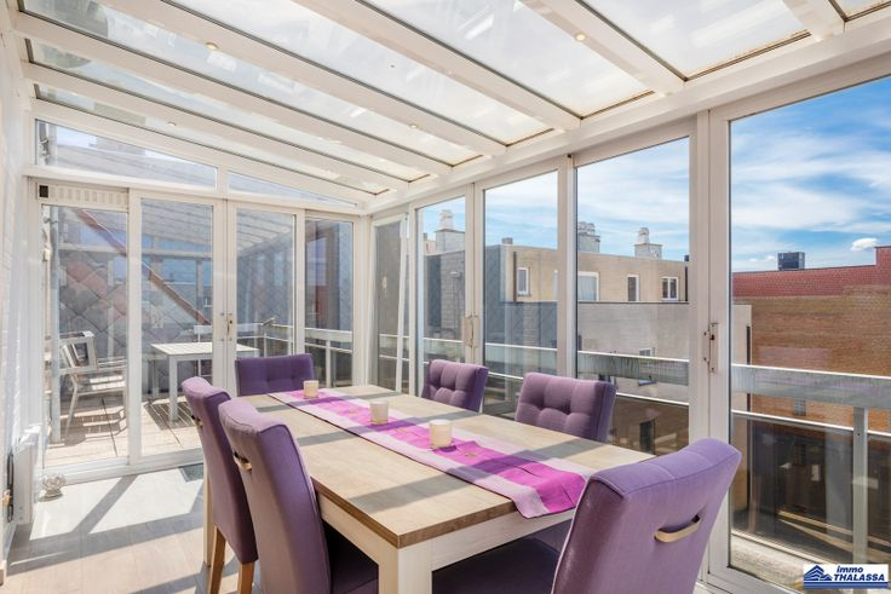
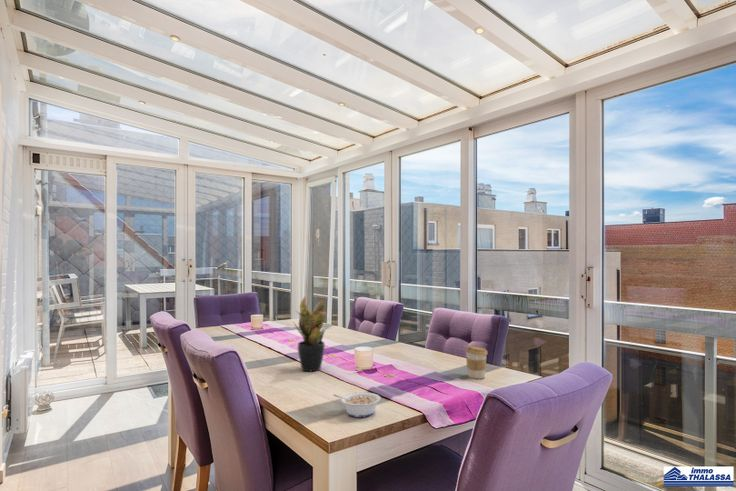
+ legume (359, 404)
+ potted plant (312, 331)
+ coffee cup (476, 361)
